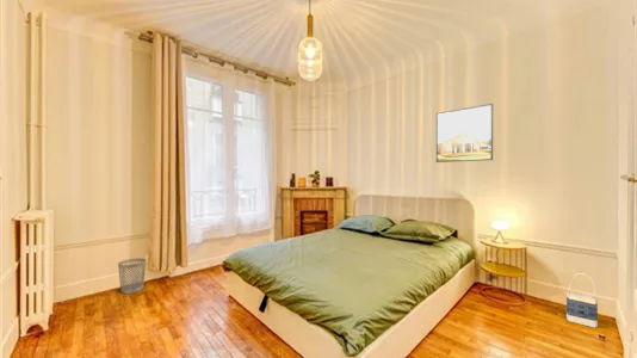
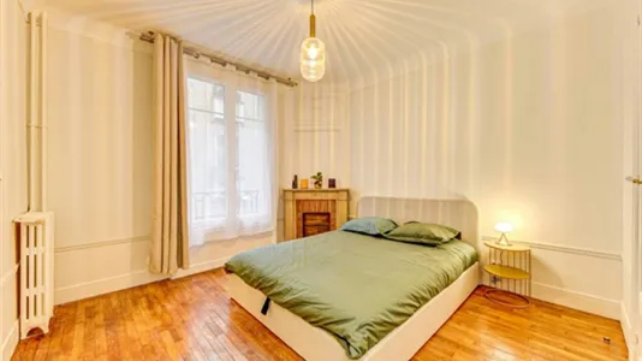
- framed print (462, 135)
- wastebasket (131, 276)
- bag (581, 297)
